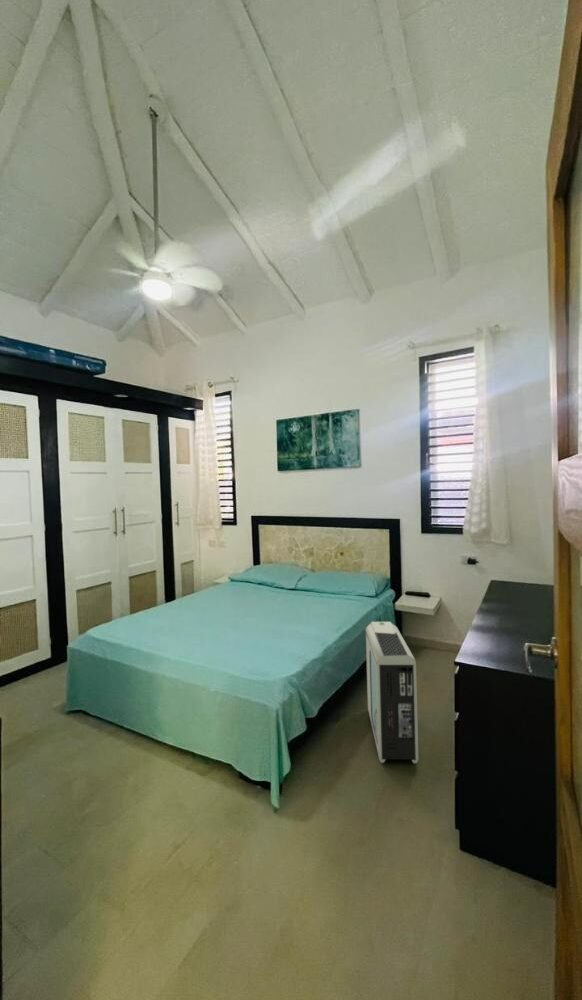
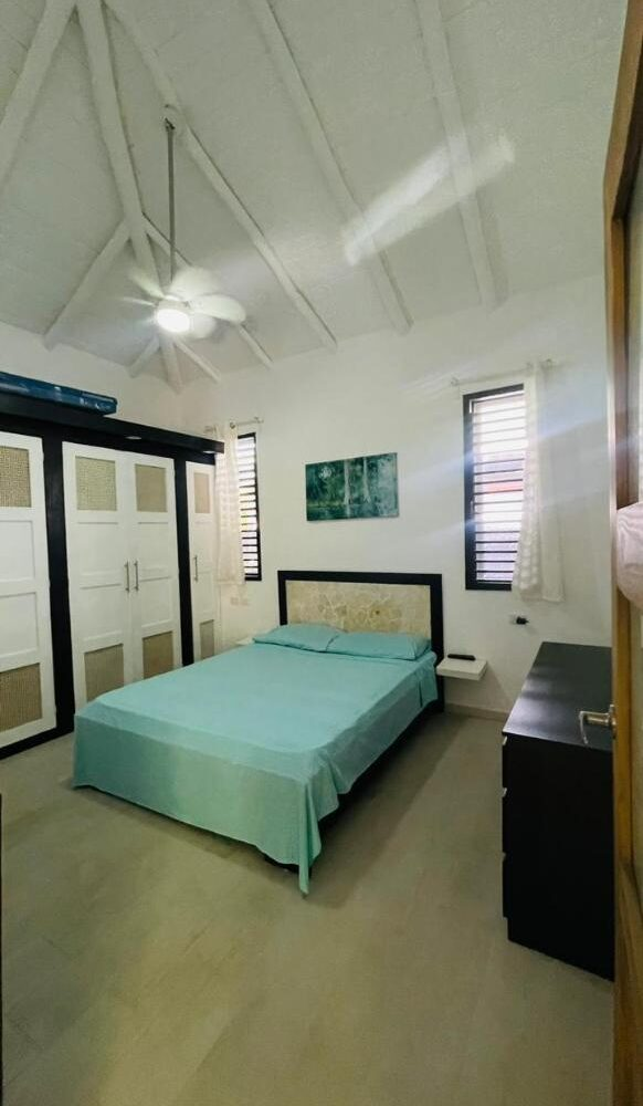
- air purifier (389, 685)
